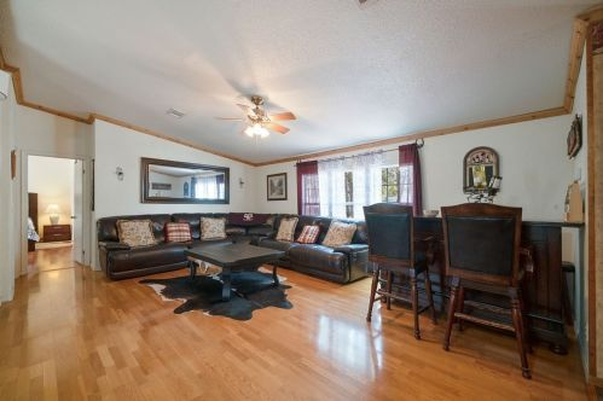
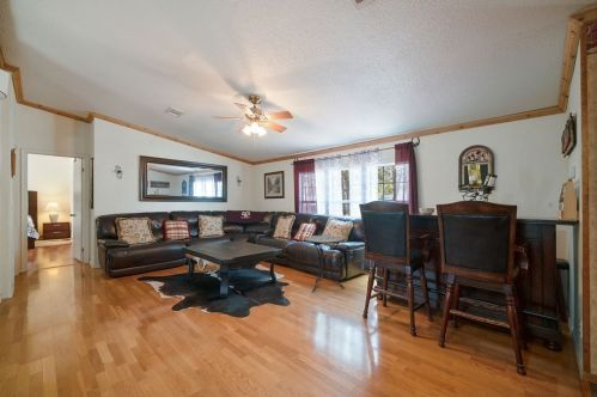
+ side table (323, 262)
